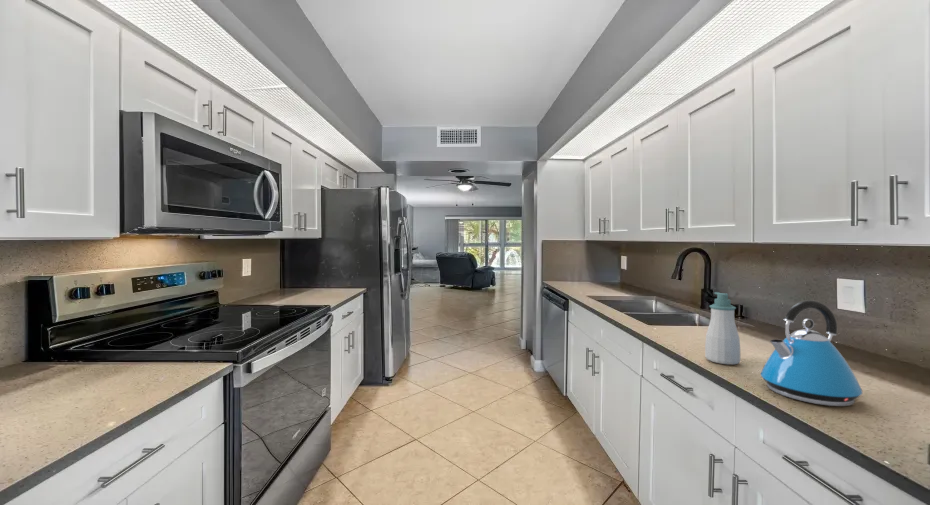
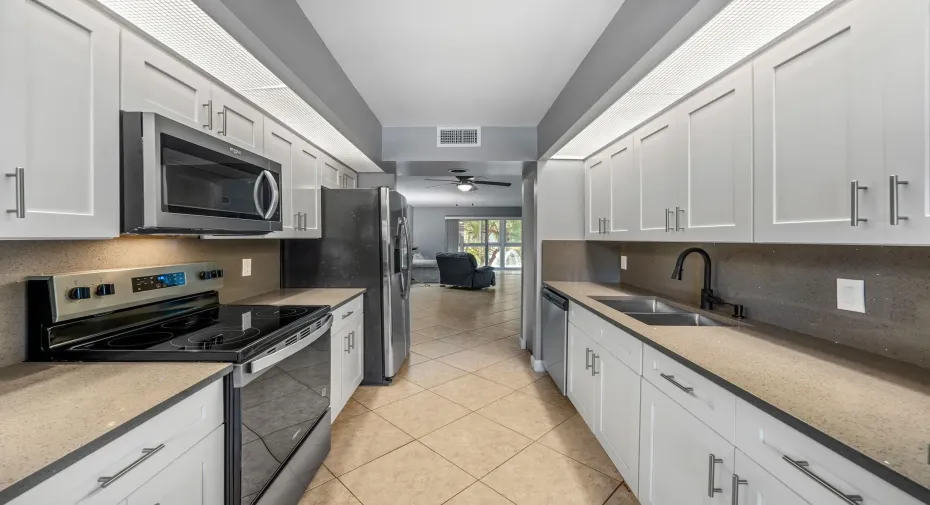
- soap bottle (722, 327)
- kettle (810, 346)
